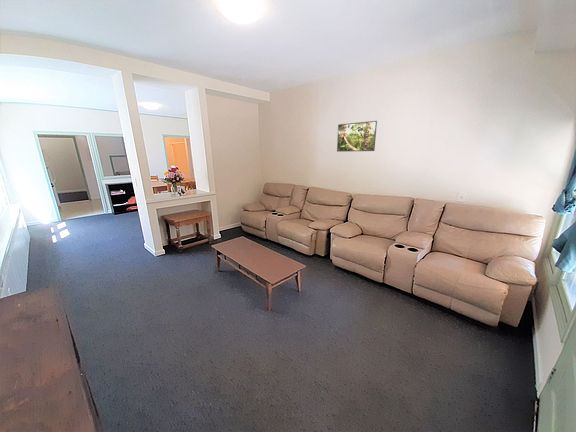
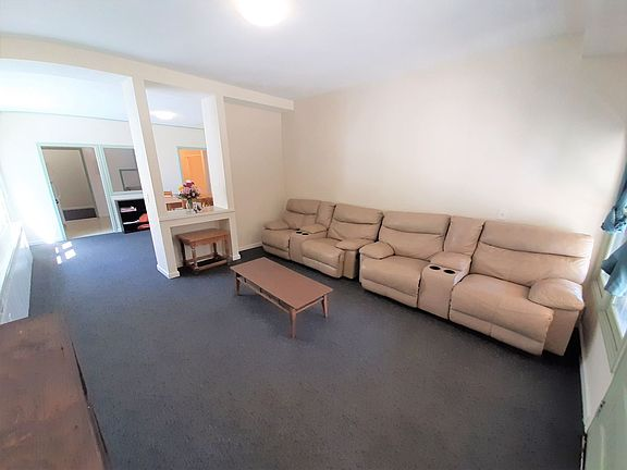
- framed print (355, 137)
